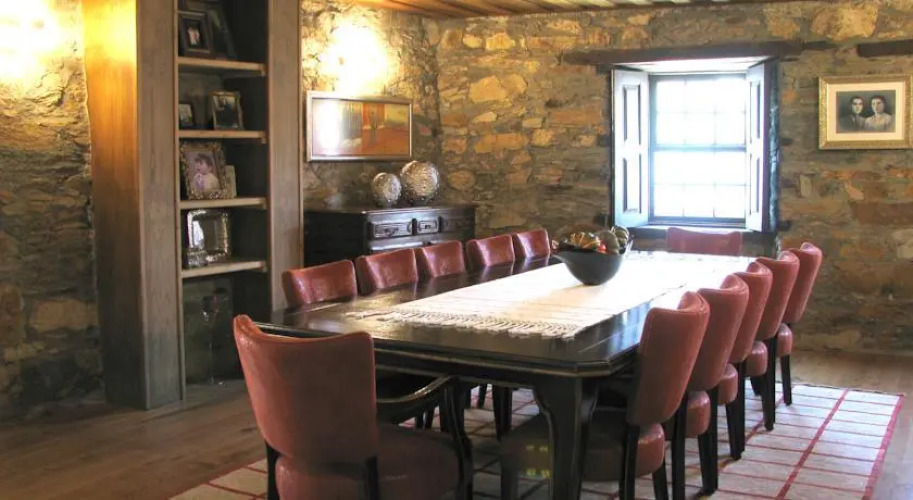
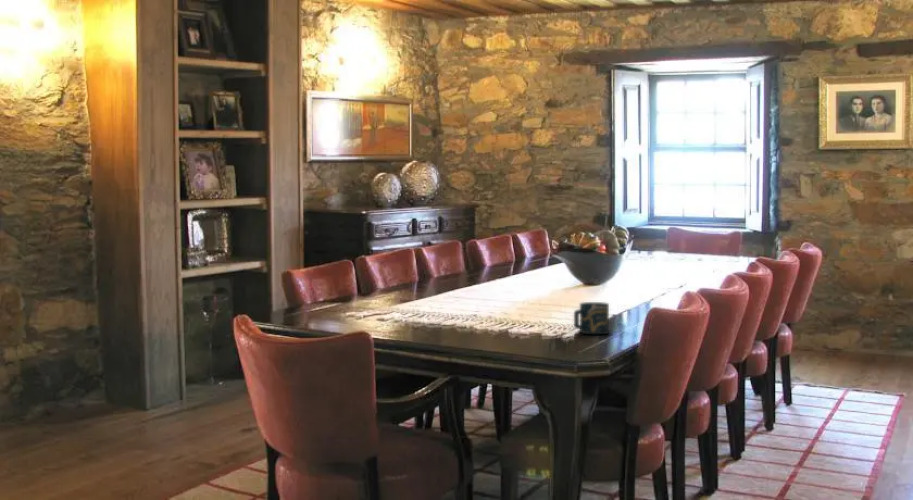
+ cup (590, 318)
